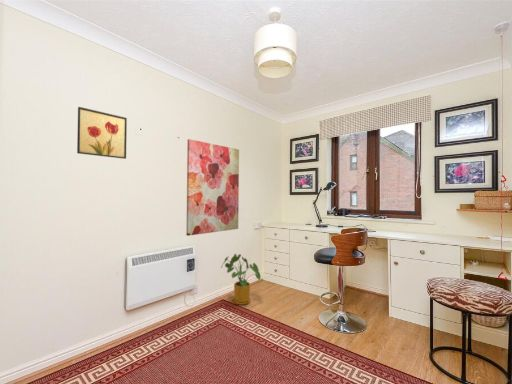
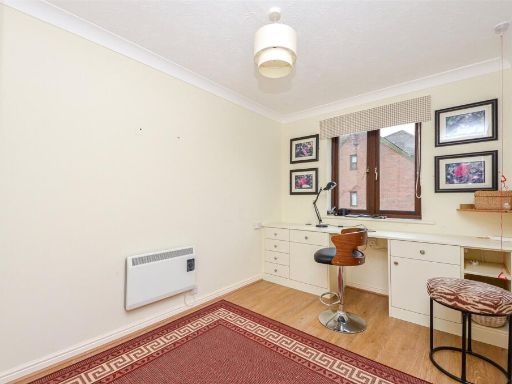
- wall art (103, 134)
- house plant (240, 279)
- wall art (215, 188)
